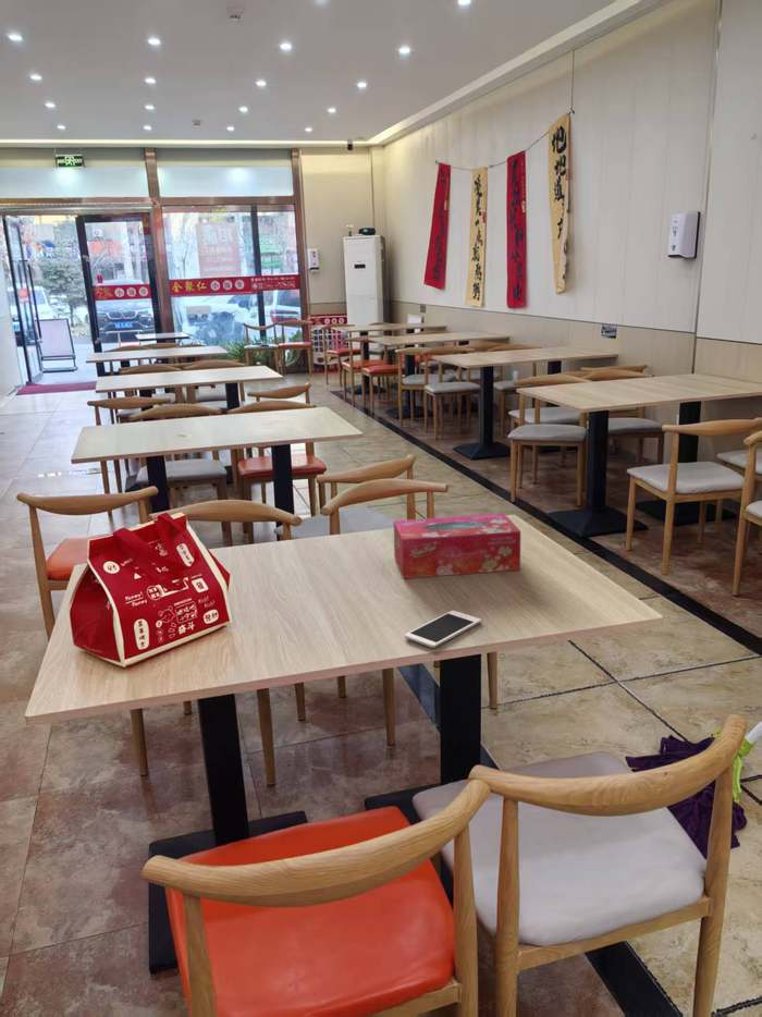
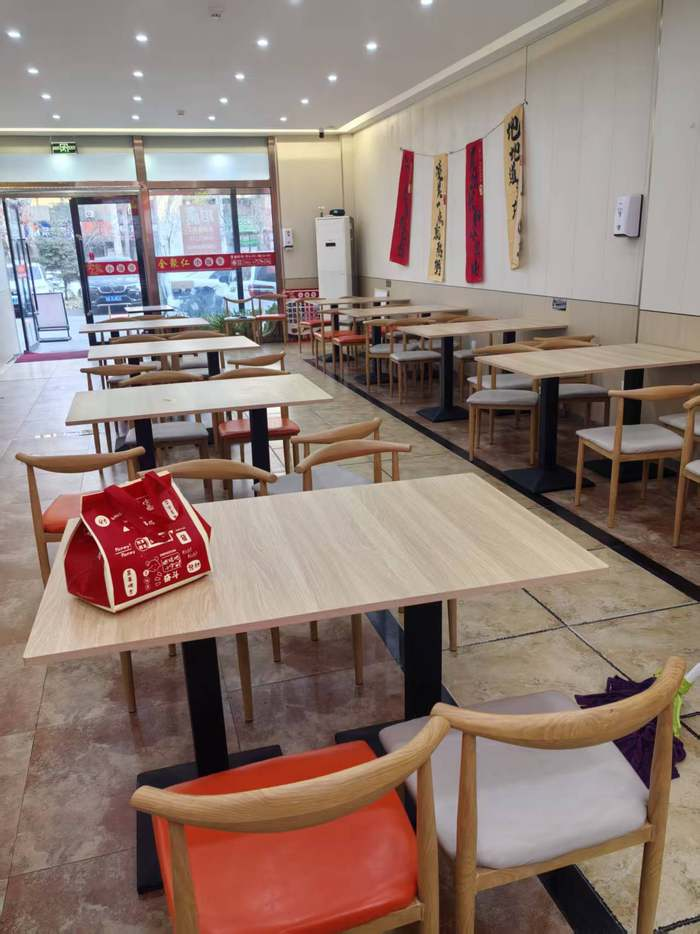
- cell phone (443, 628)
- tissue box (455, 544)
